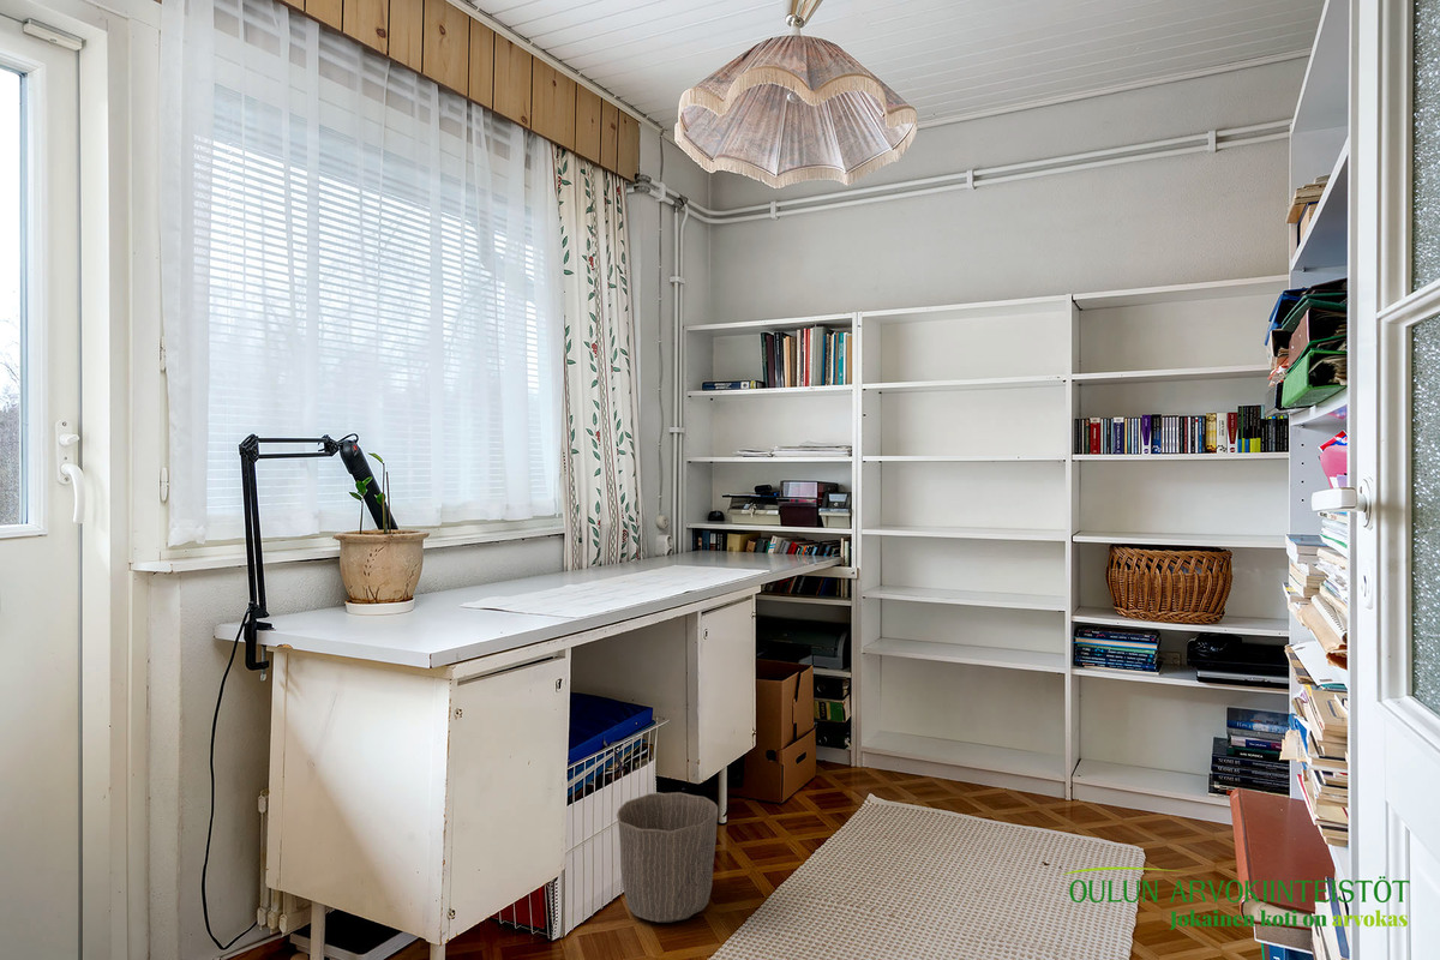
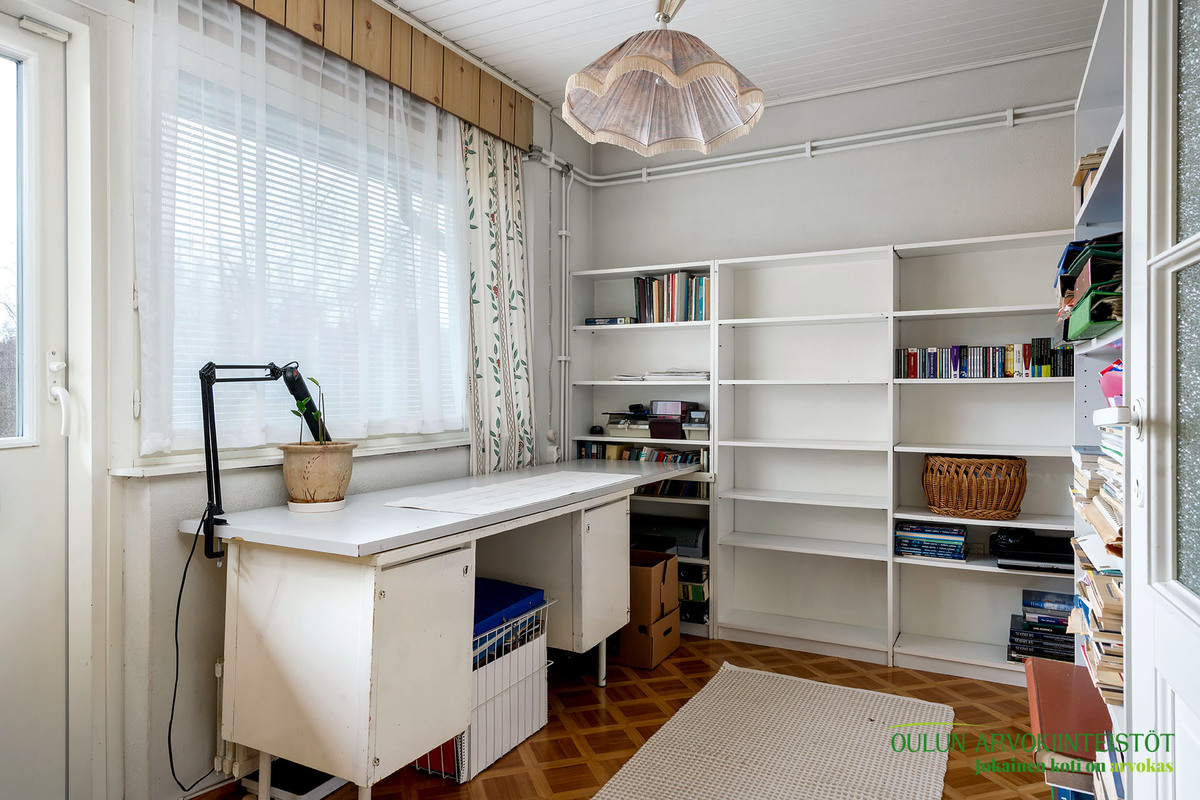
- waste basket (667, 857)
